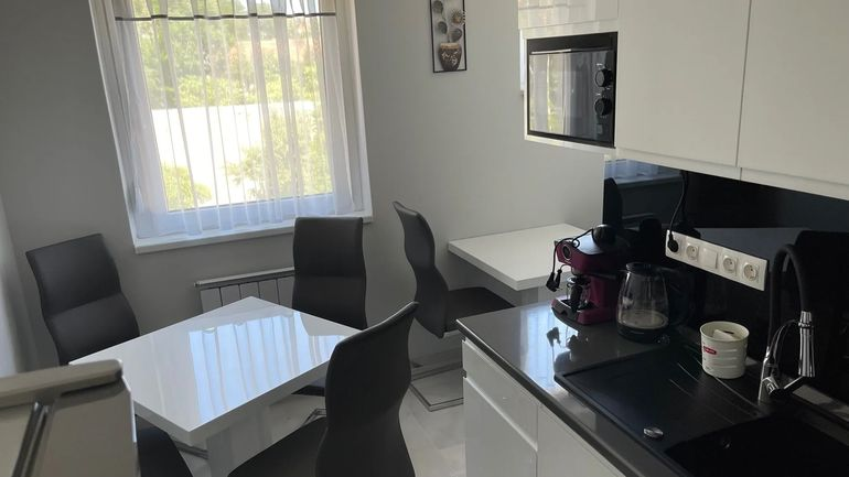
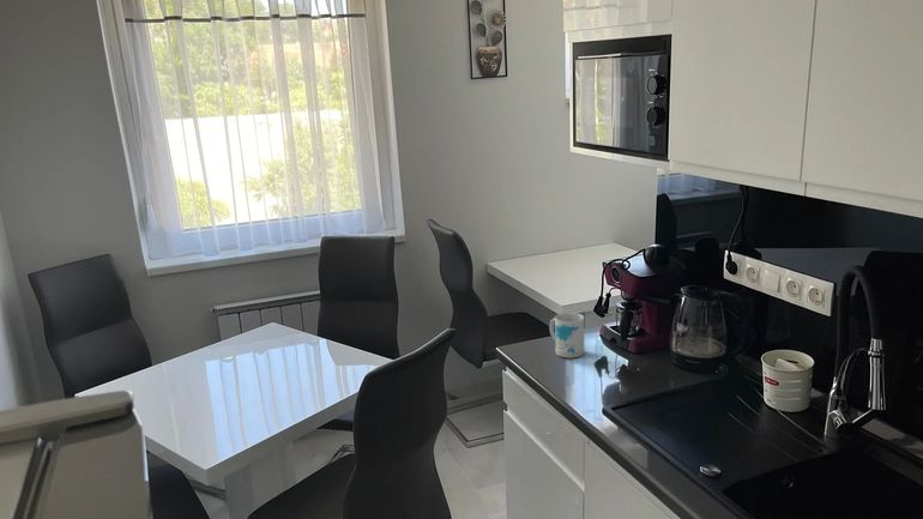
+ mug (565, 333)
